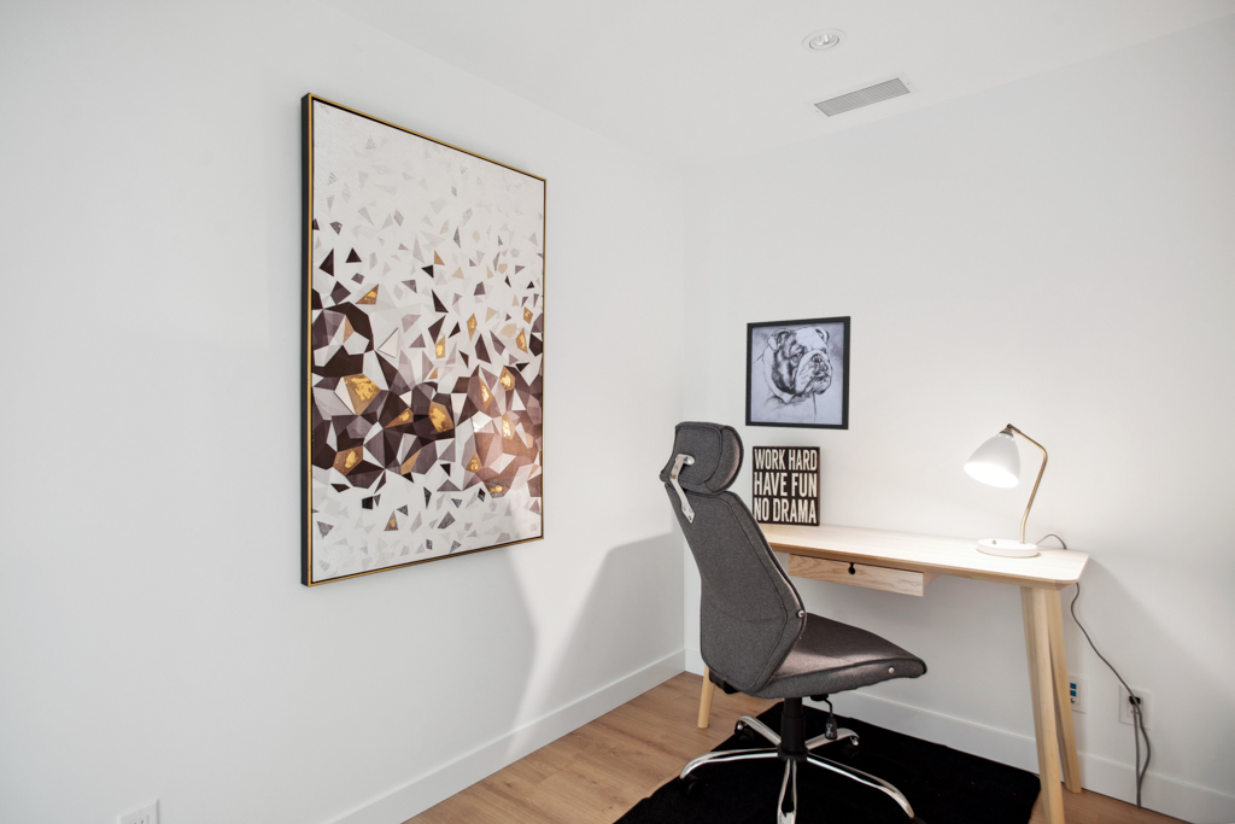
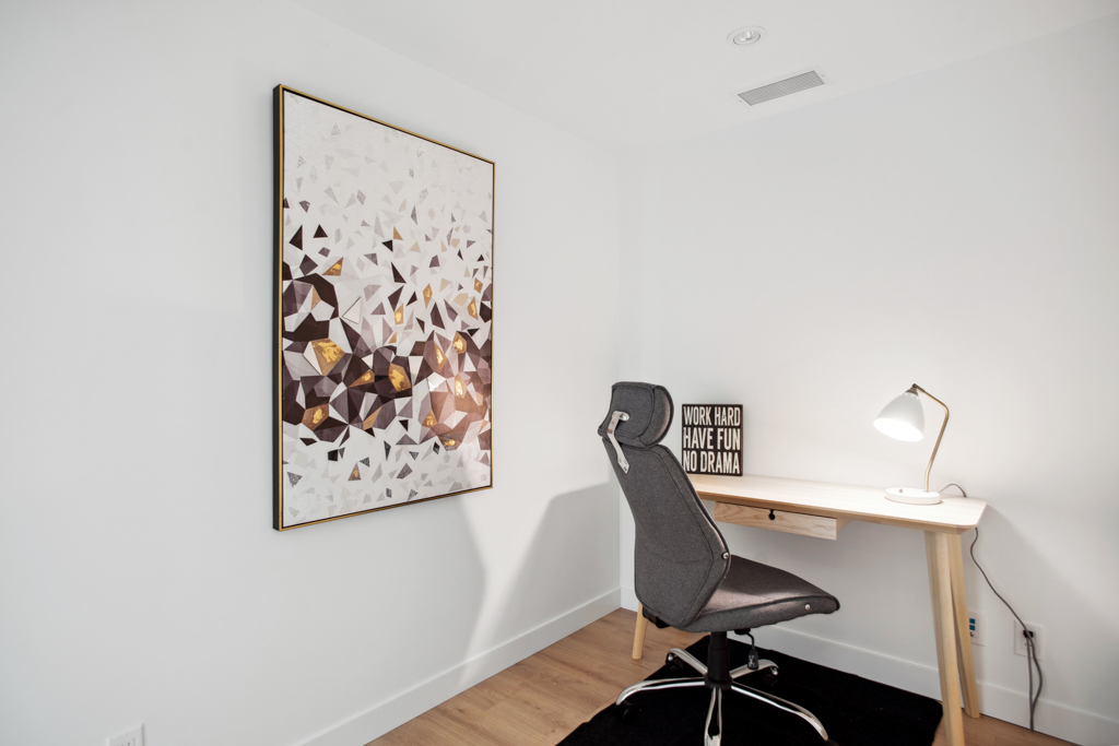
- wall art (795, 373)
